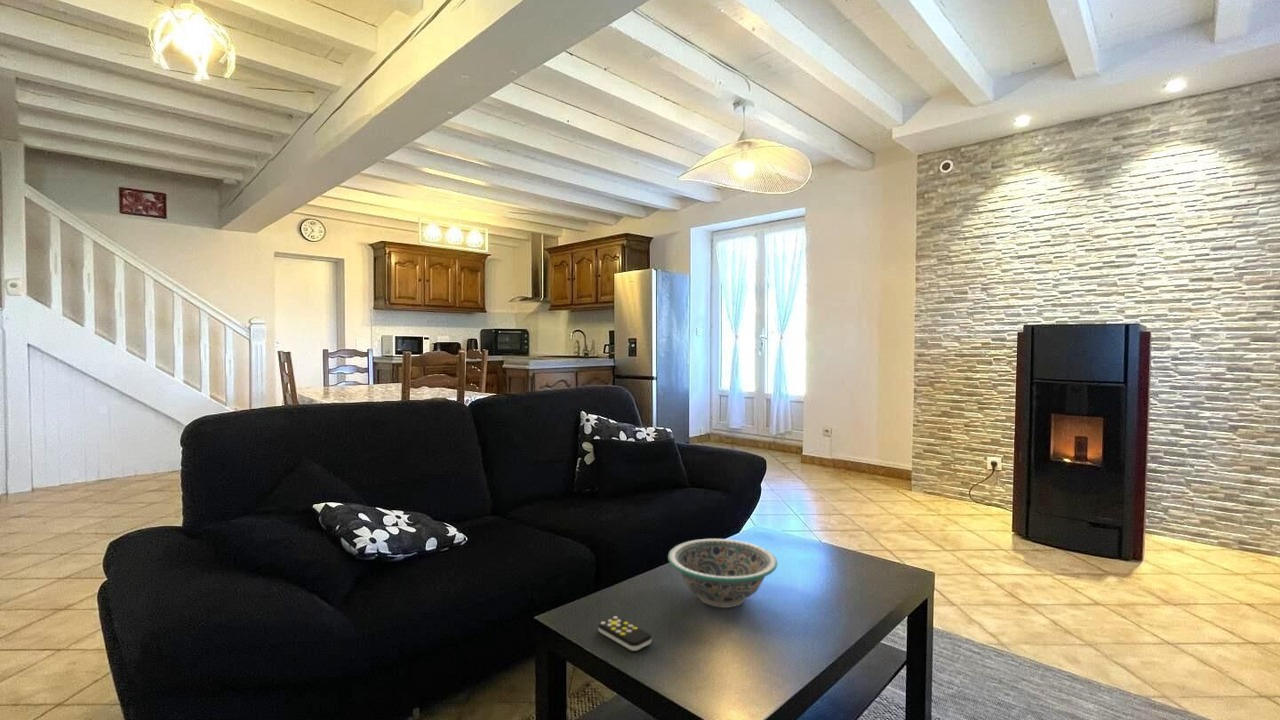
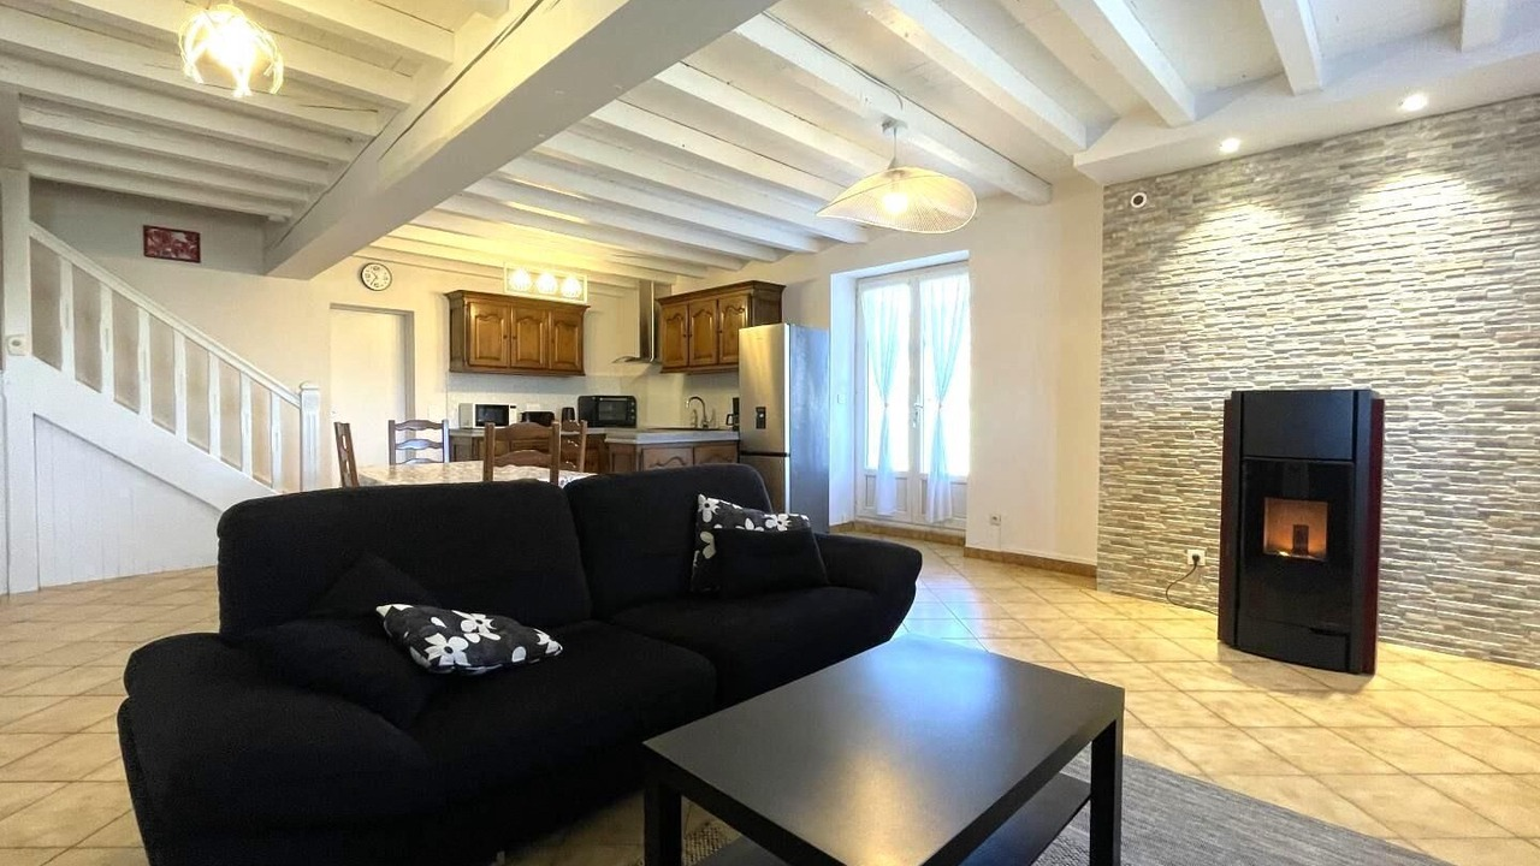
- decorative bowl (721, 577)
- remote control (624, 632)
